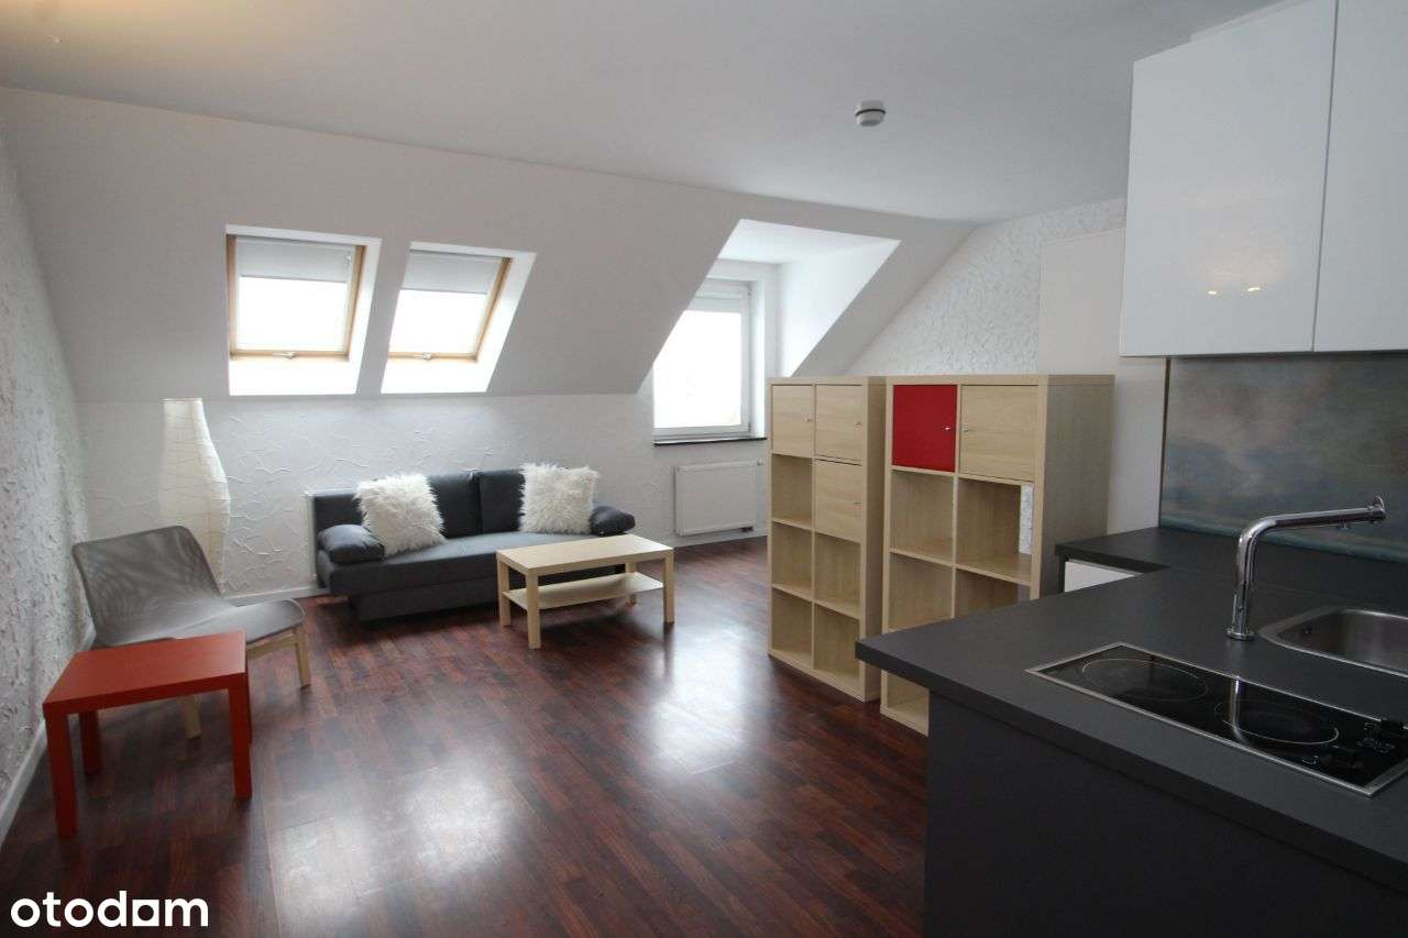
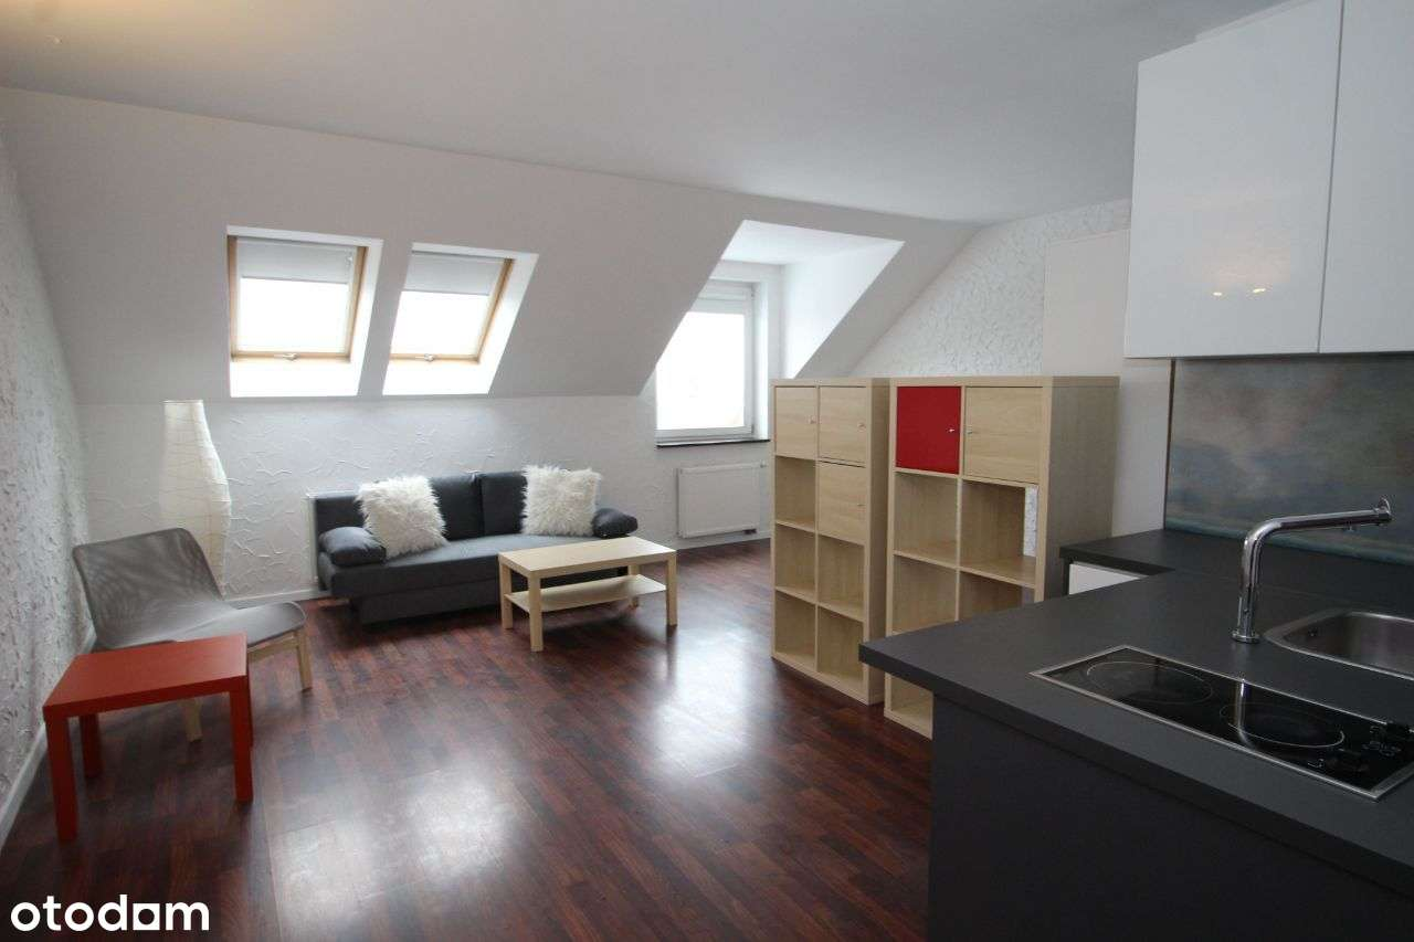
- smoke detector (870, 113)
